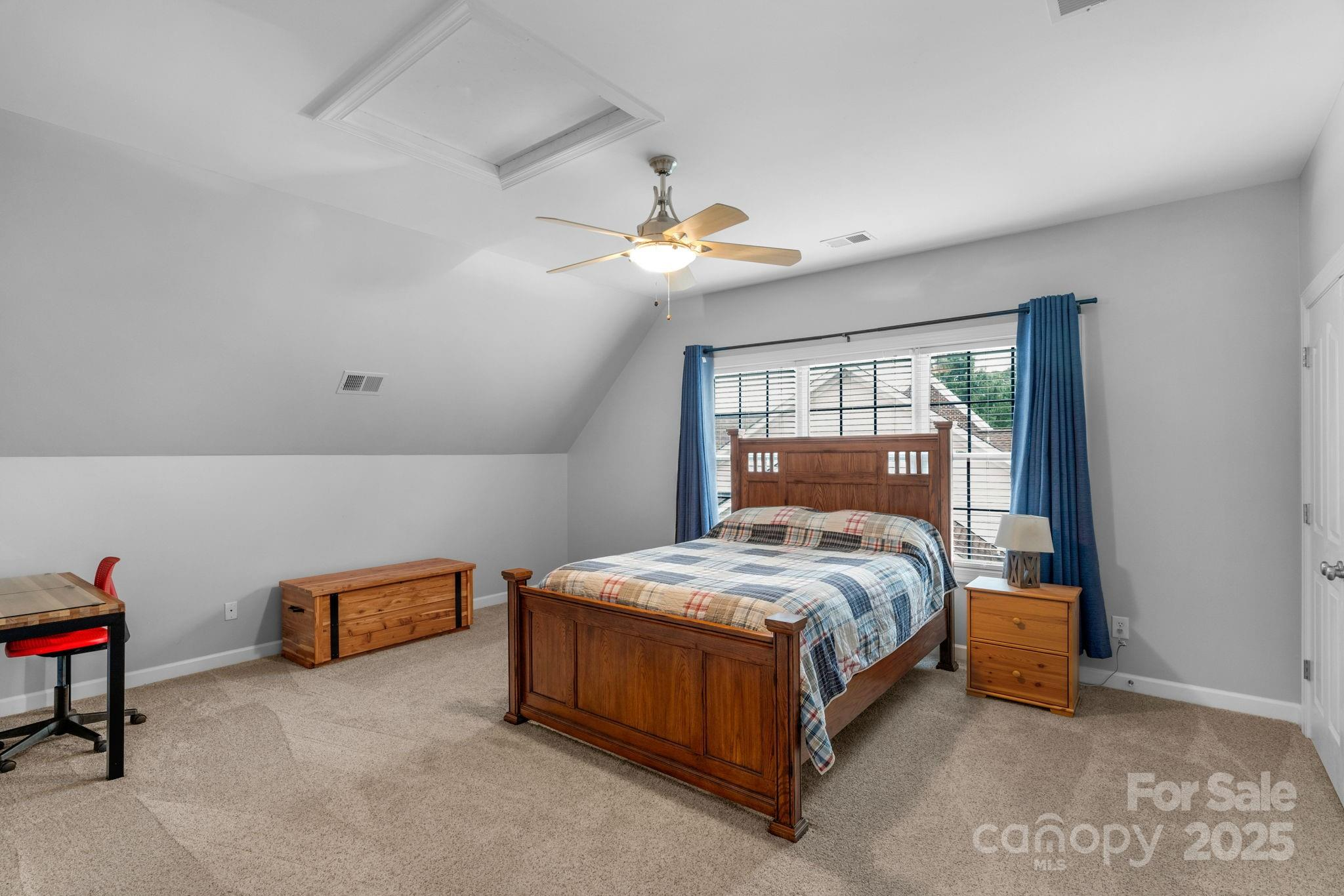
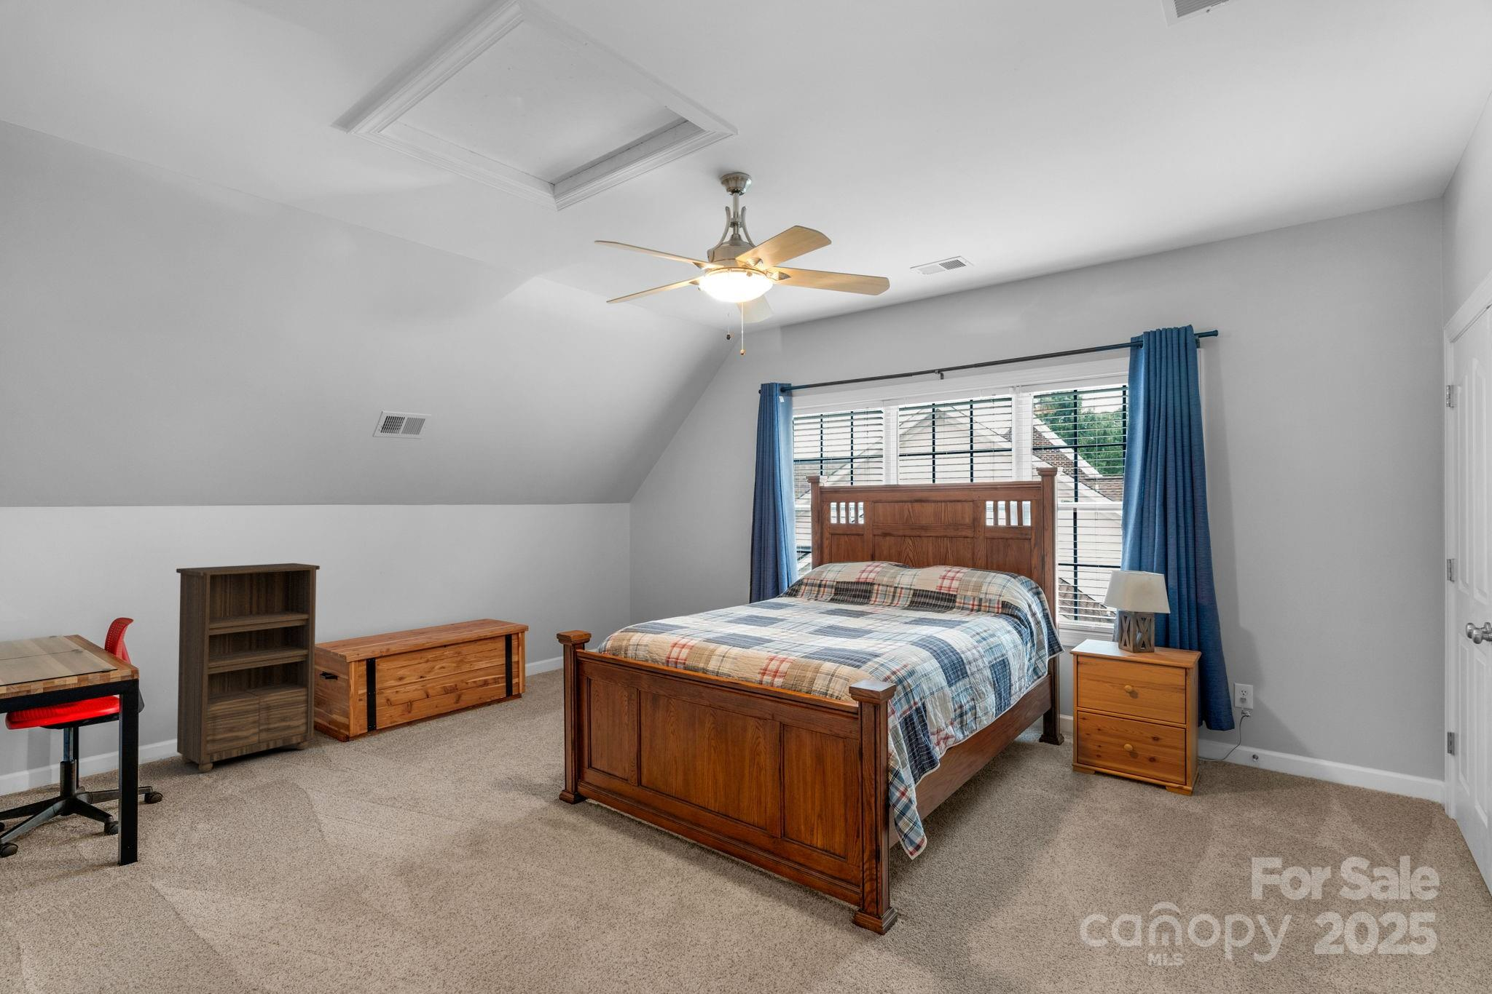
+ bookshelf (249, 661)
